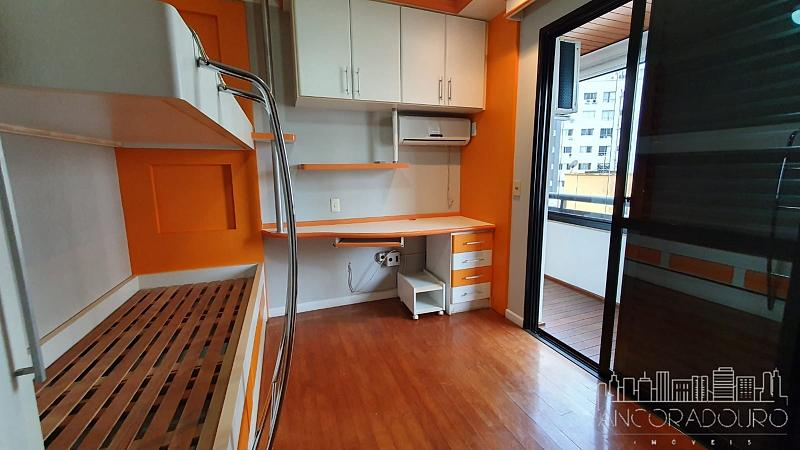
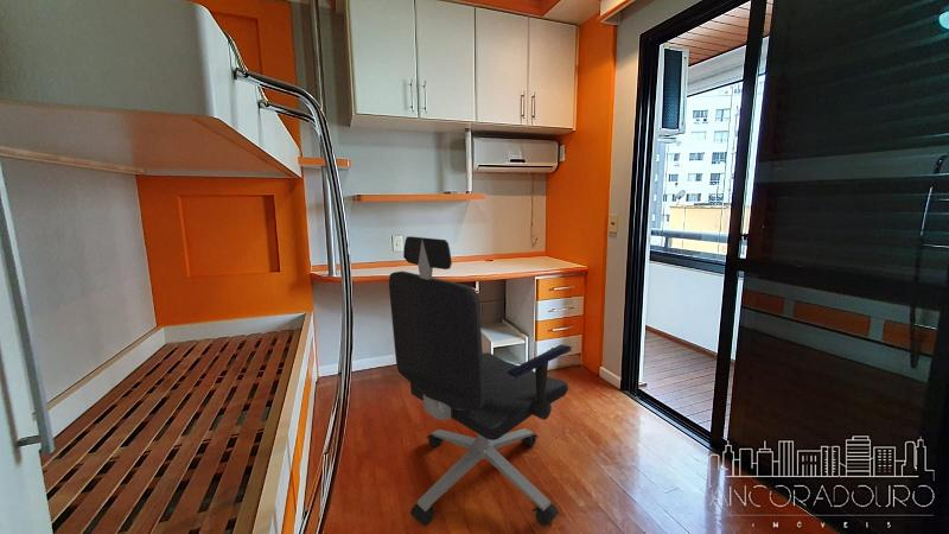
+ office chair (483, 361)
